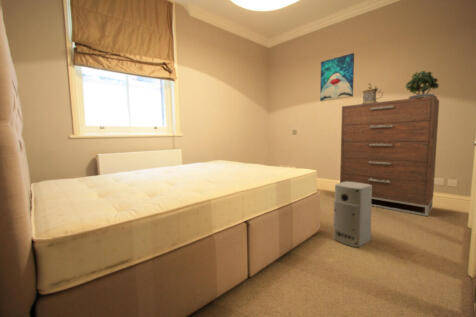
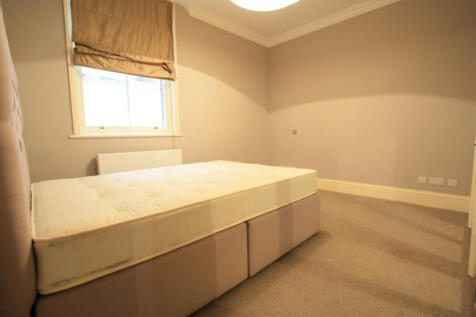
- air purifier (352, 212)
- dresser (385, 154)
- potted plant (421, 83)
- wall art (336, 78)
- beer mug (372, 92)
